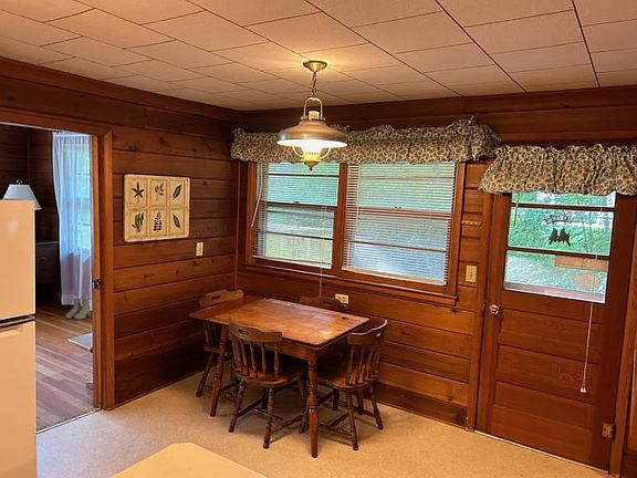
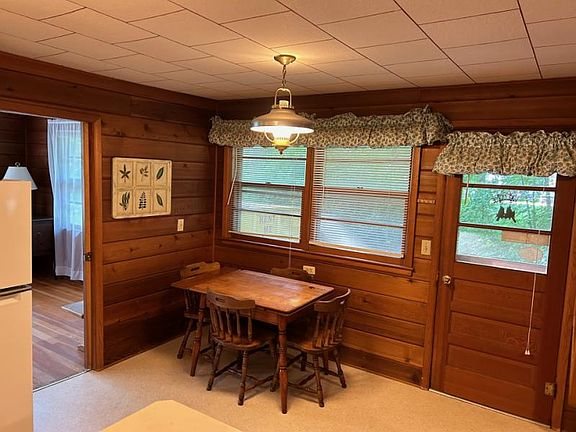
- boots (79, 309)
